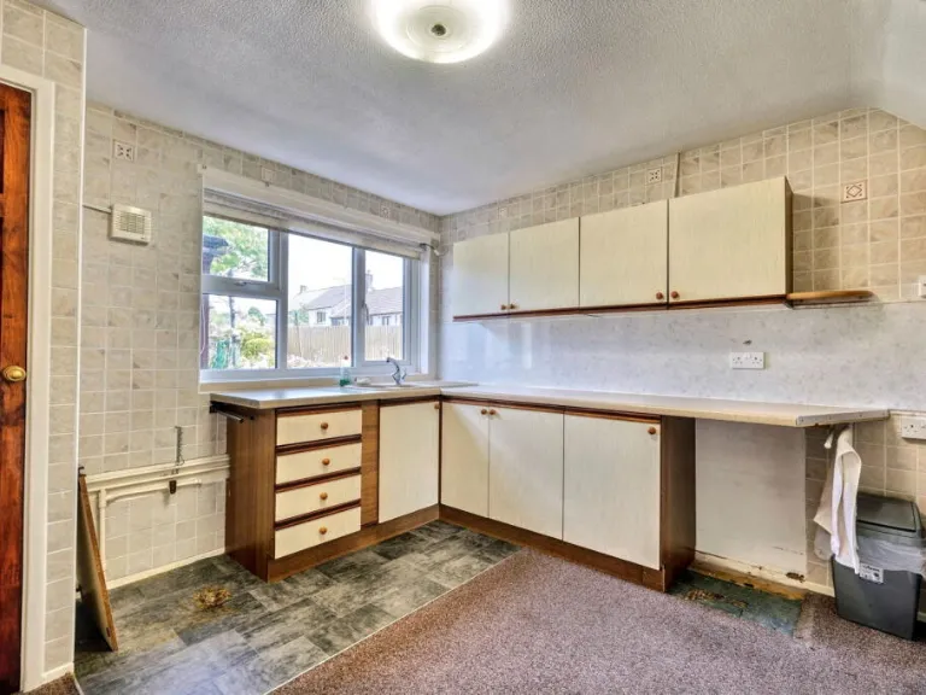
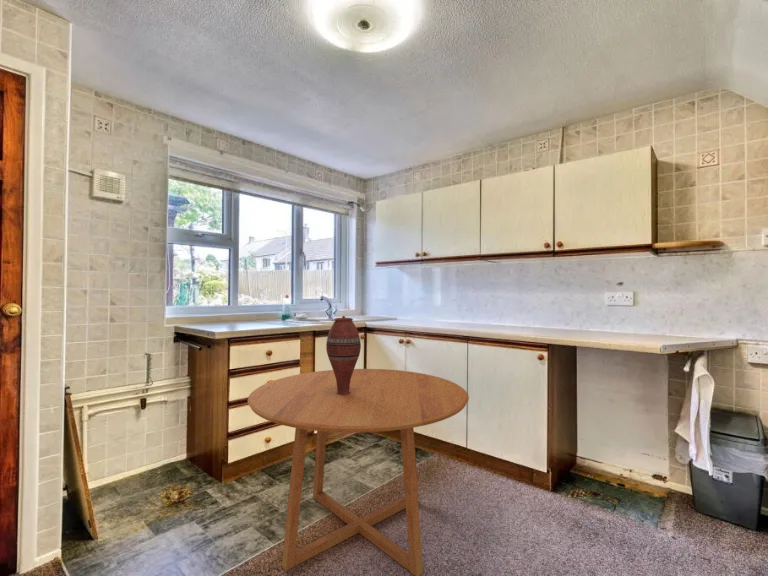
+ dining table (359, 432)
+ vase (343, 354)
